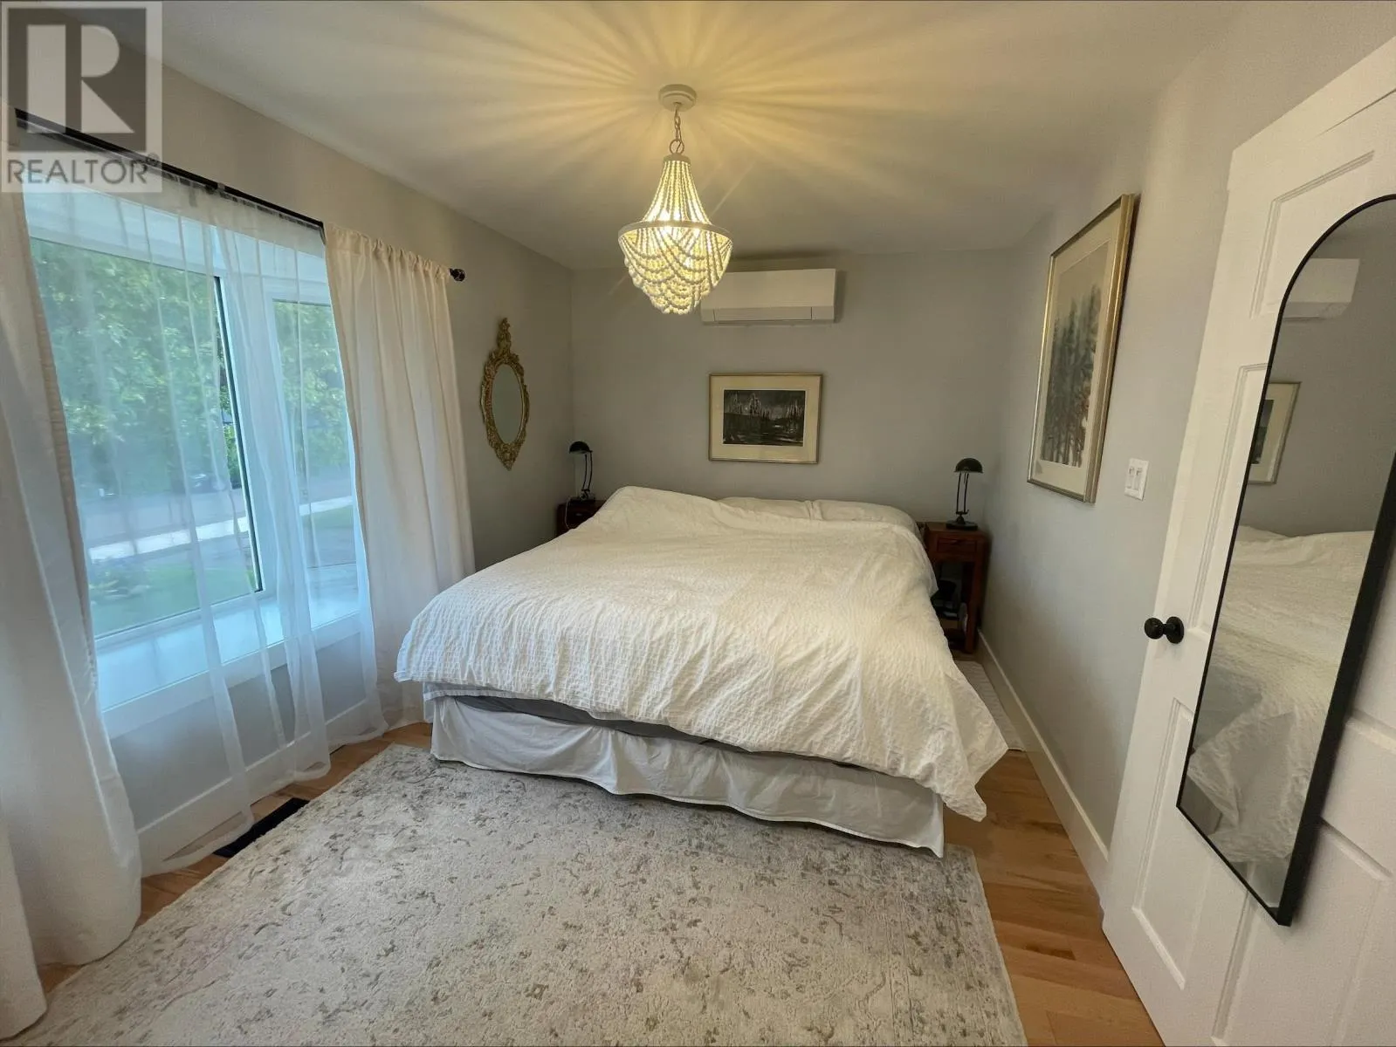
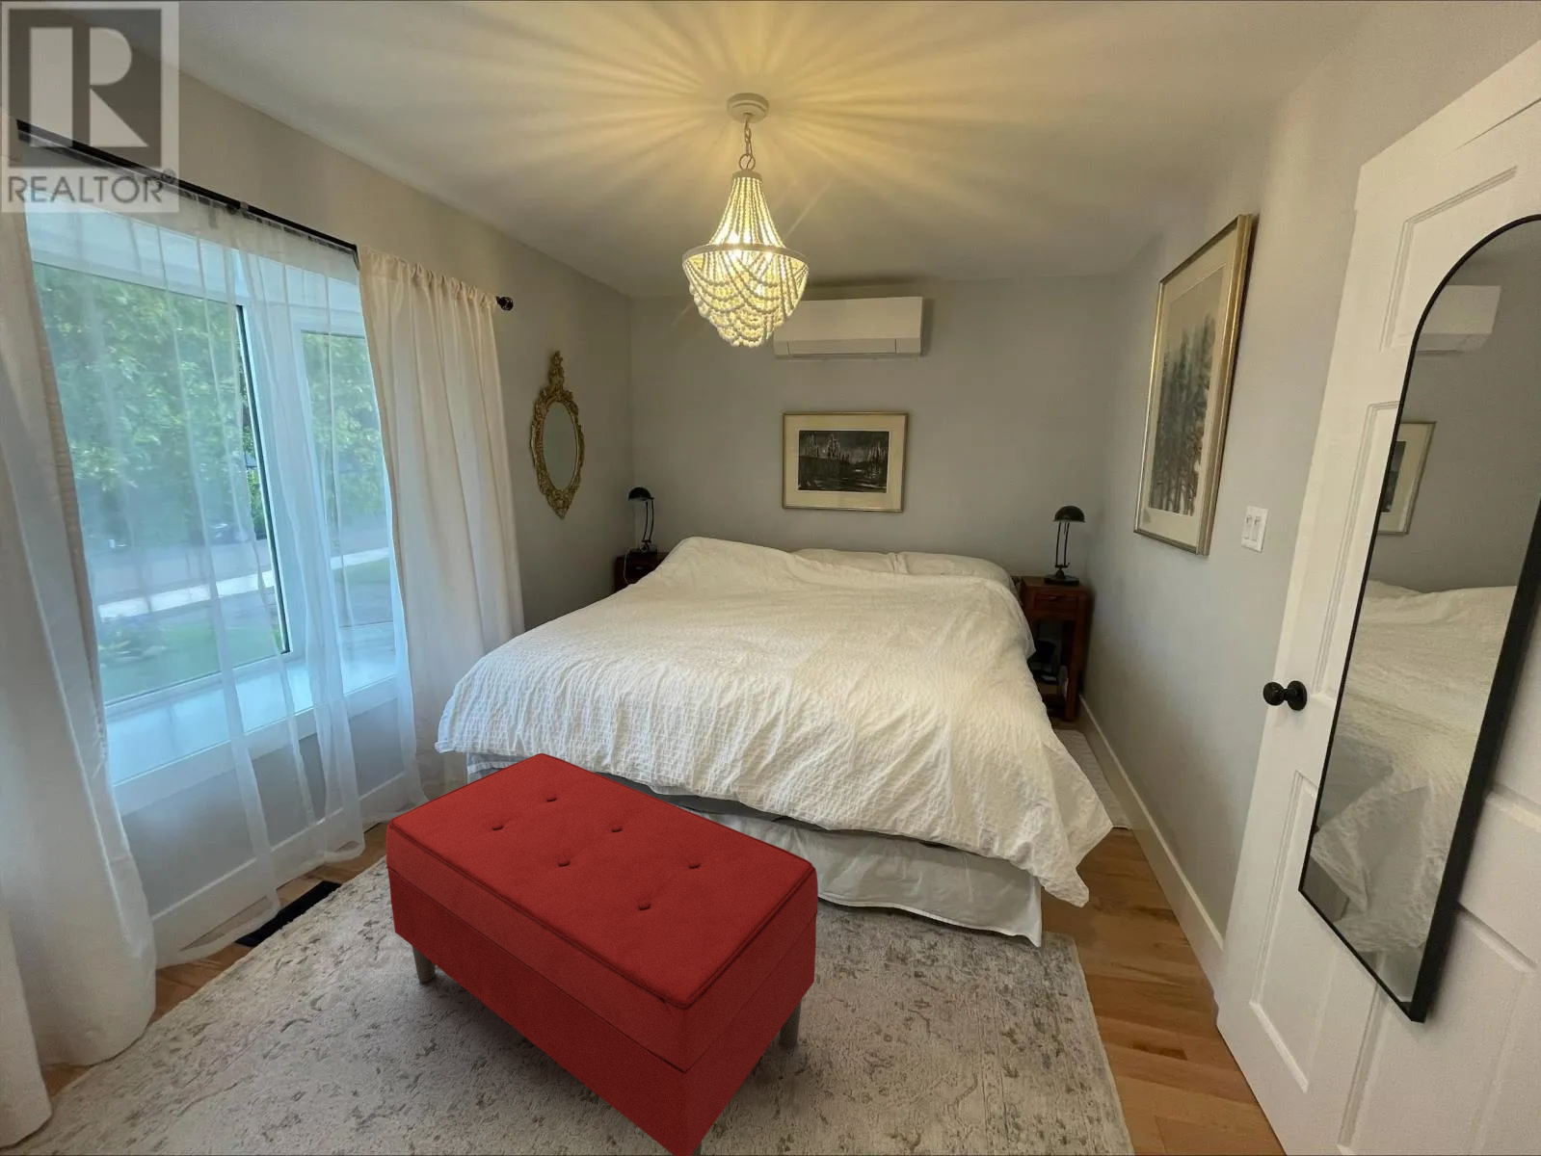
+ bench (595, 925)
